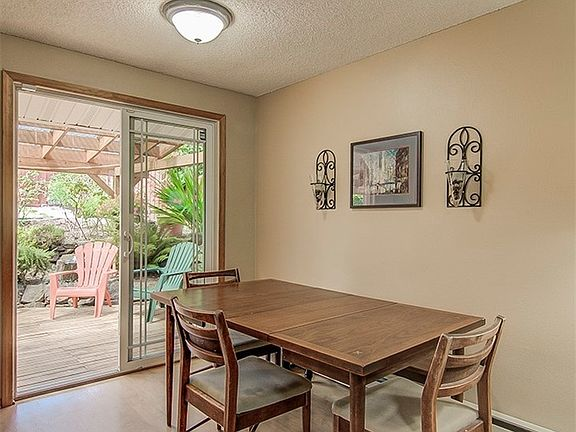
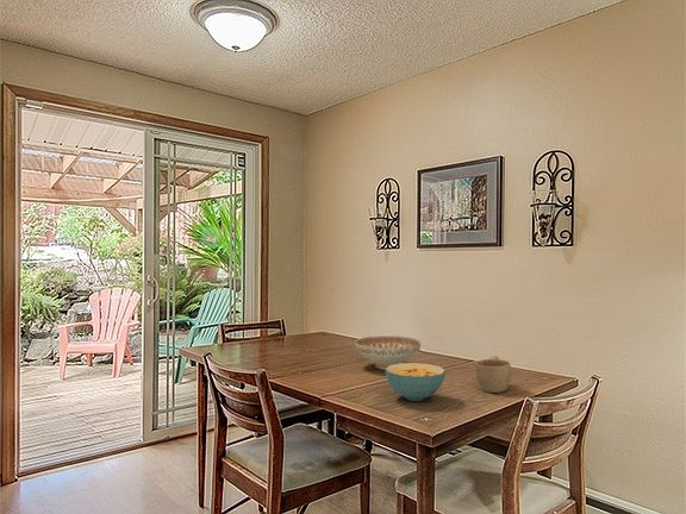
+ decorative bowl (387, 353)
+ cereal bowl (414, 383)
+ cup (494, 374)
